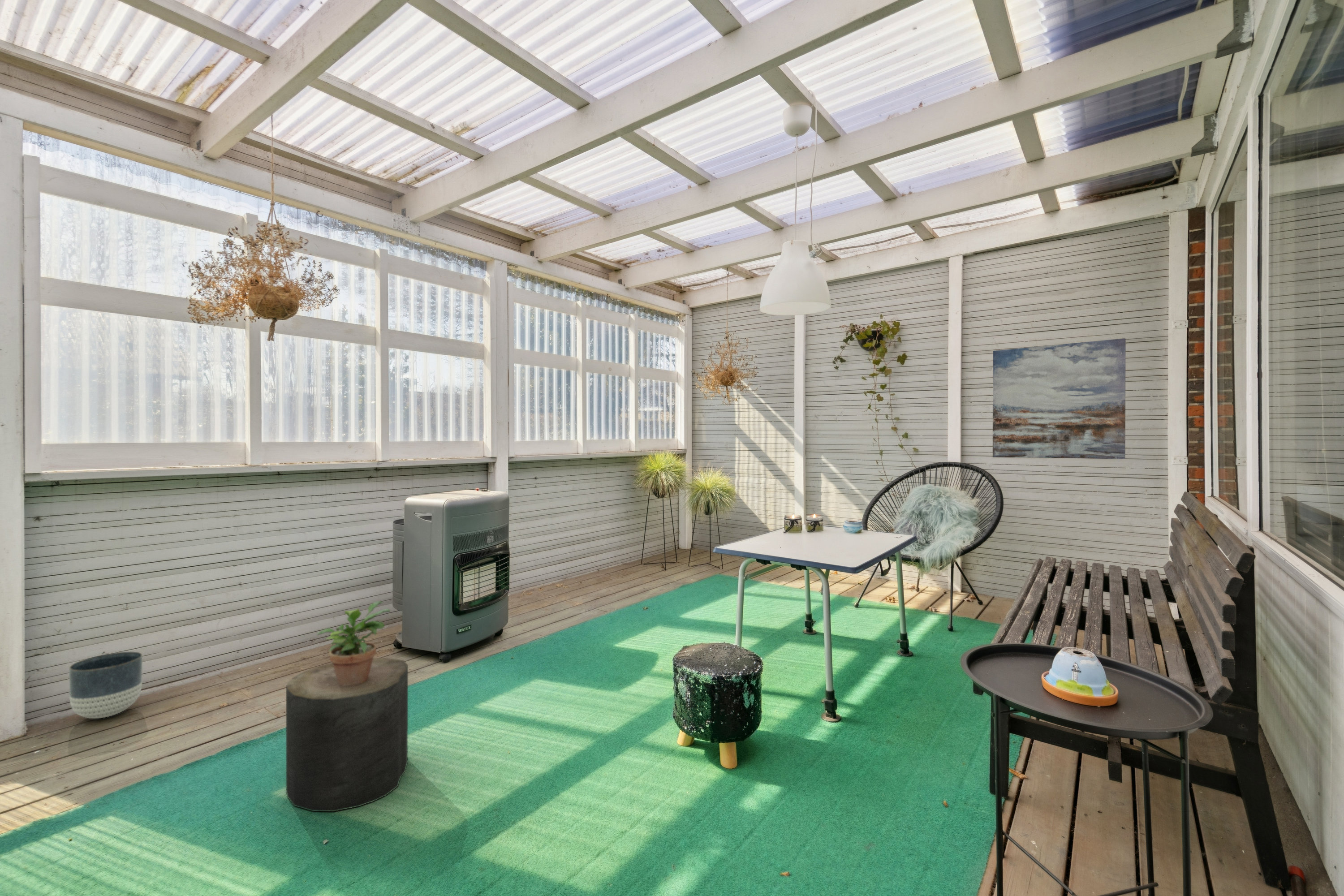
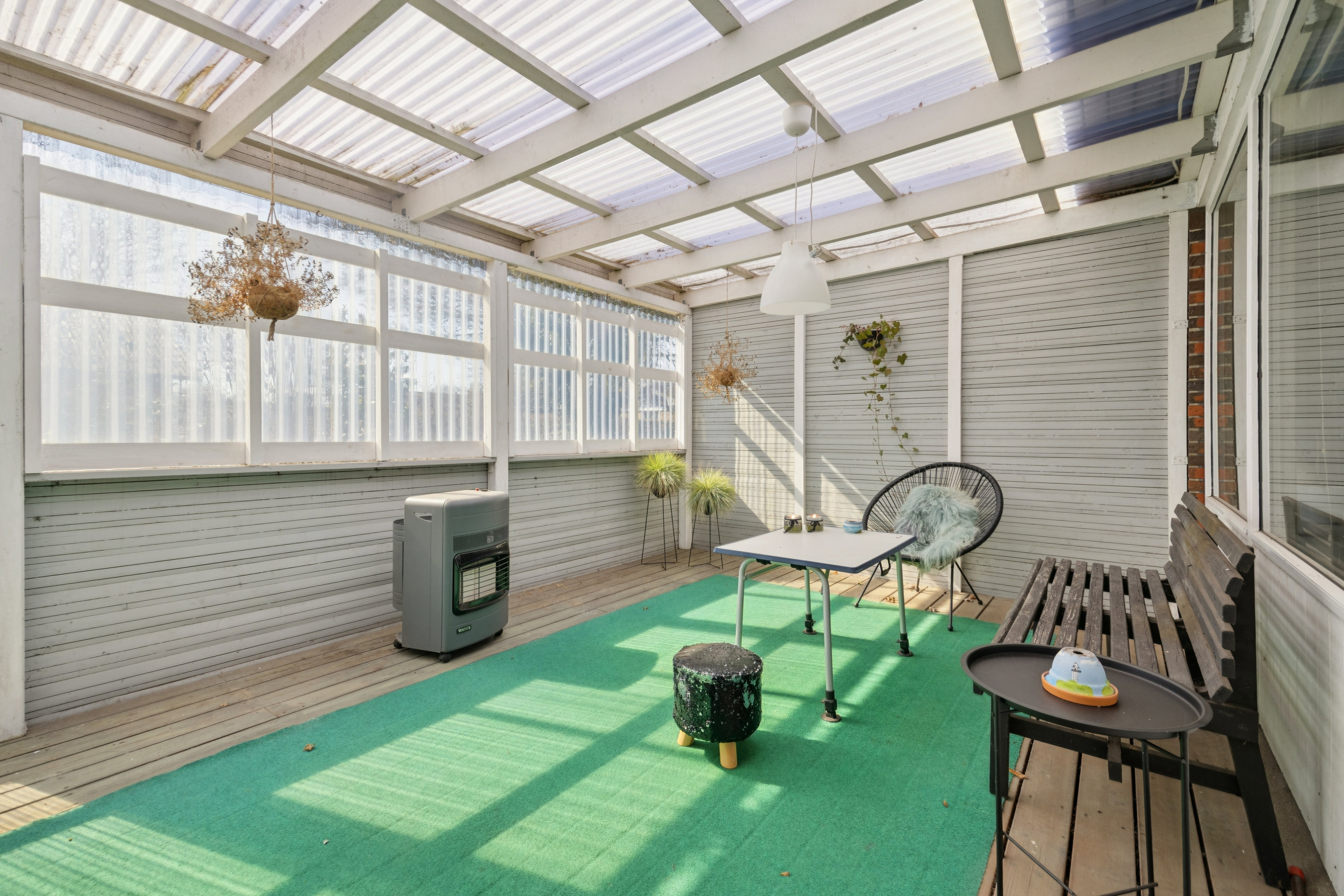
- stool (350, 727)
- wall art (1055, 401)
- planter (107, 687)
- potted plant (353, 640)
